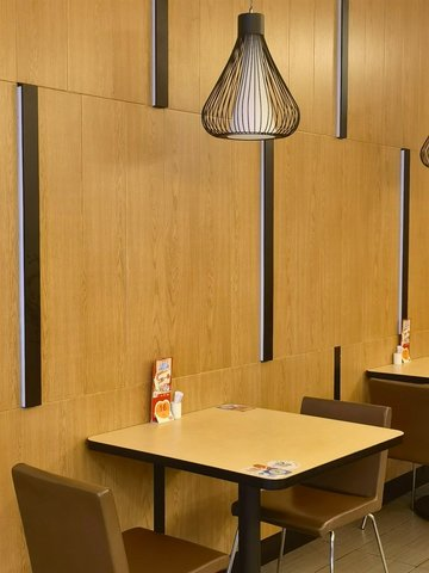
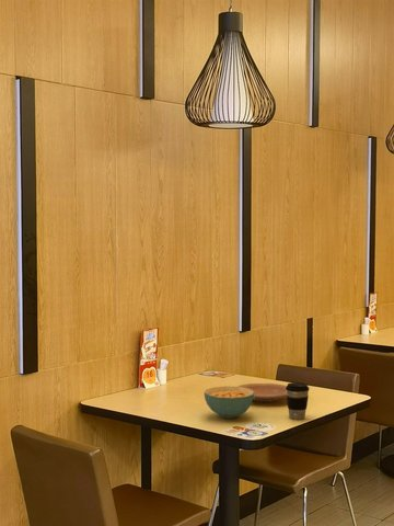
+ coffee cup (297, 400)
+ cereal bowl (229, 403)
+ plate (264, 393)
